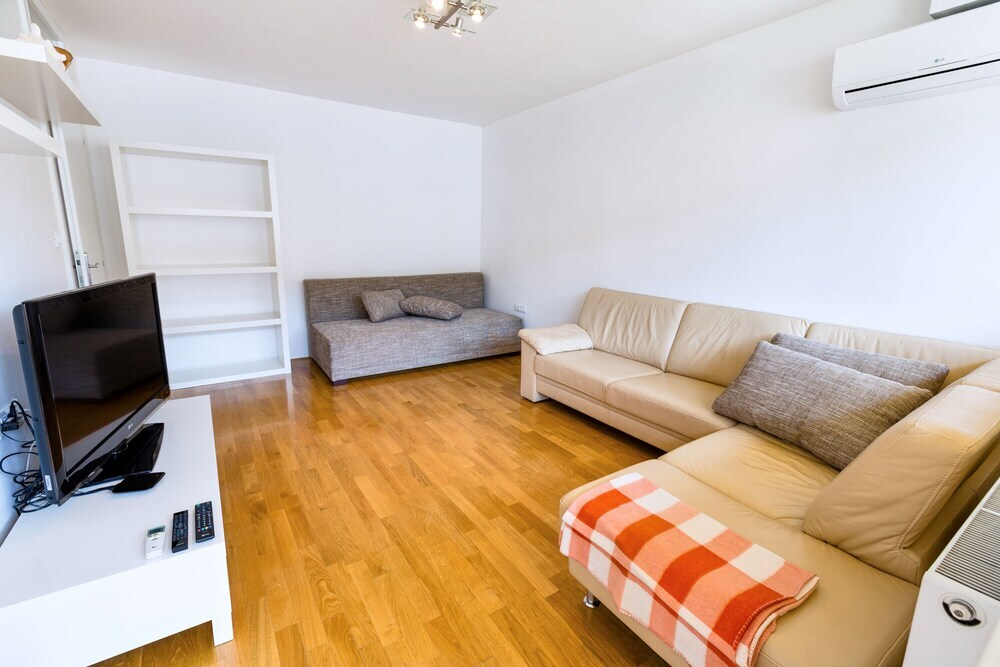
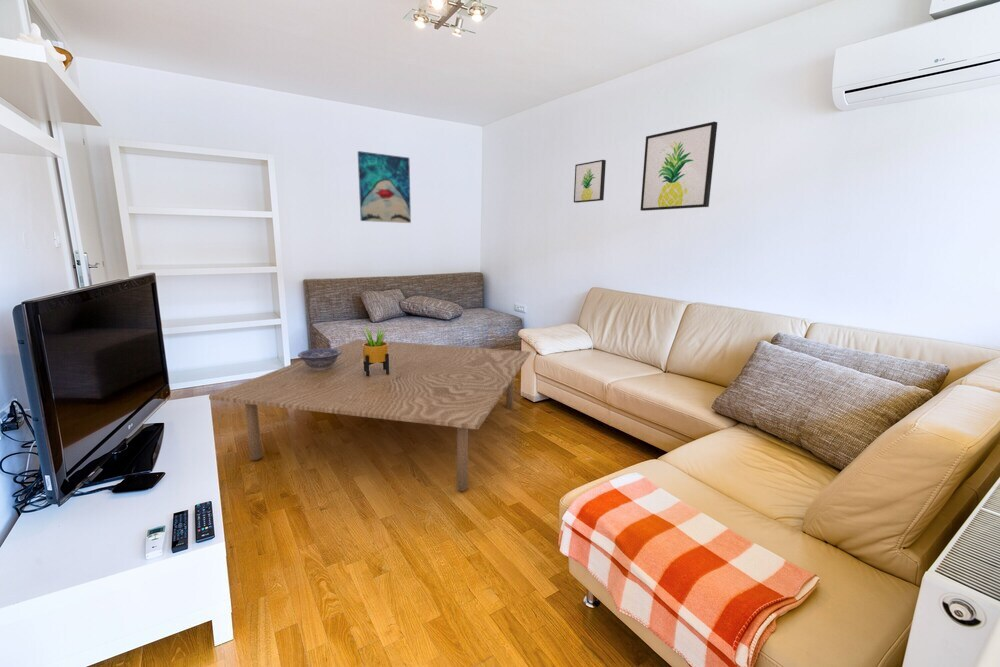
+ wall art (385, 188)
+ wall art (675, 169)
+ potted plant (375, 348)
+ decorative bowl (320, 360)
+ coffee table (400, 400)
+ wall art (589, 182)
